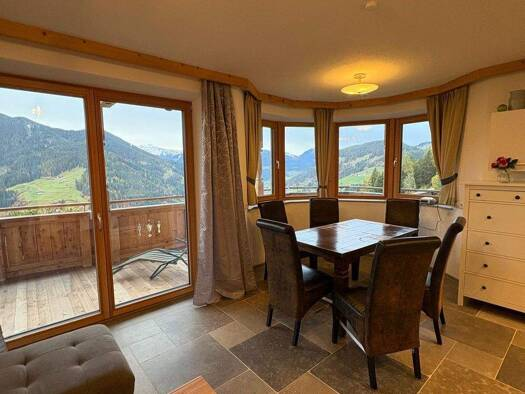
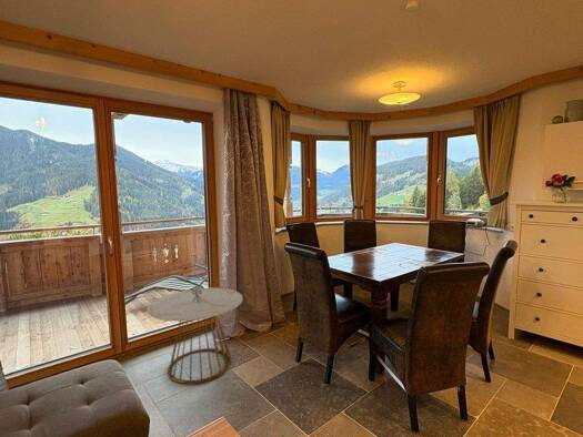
+ side table (198, 325)
